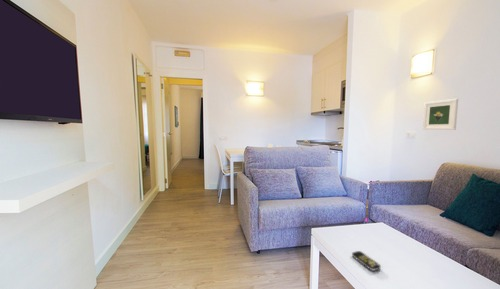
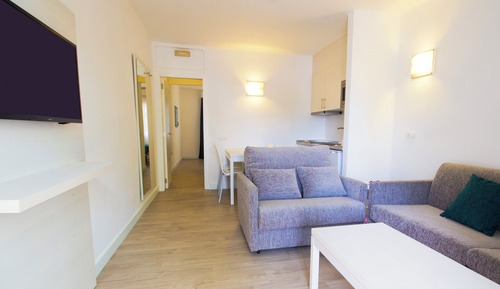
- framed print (439, 115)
- remote control (365, 260)
